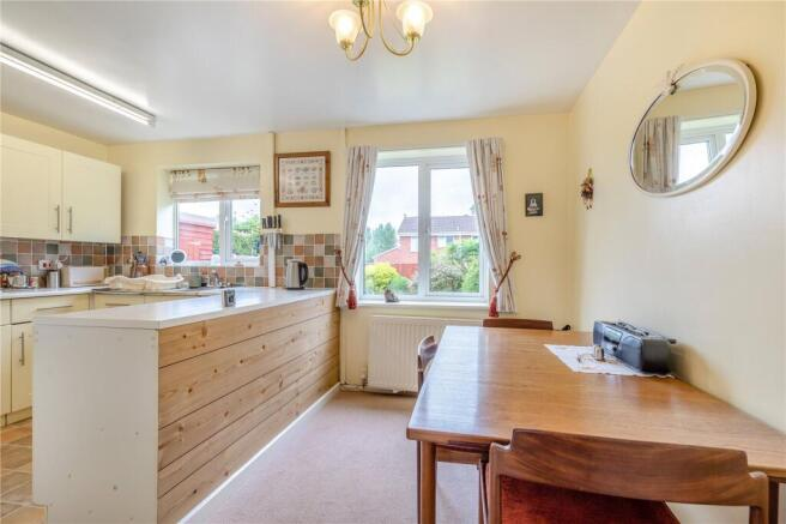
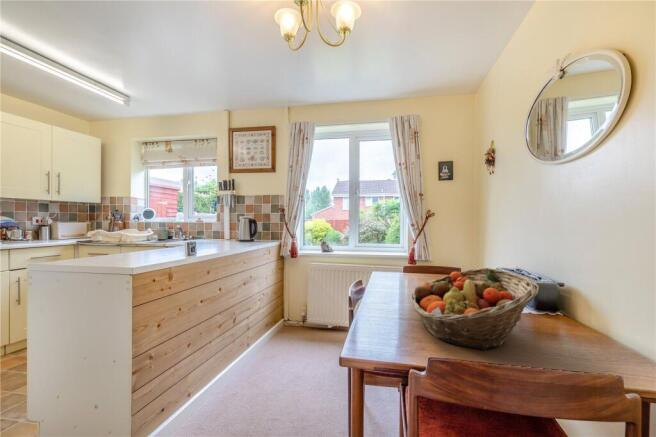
+ fruit basket (466, 300)
